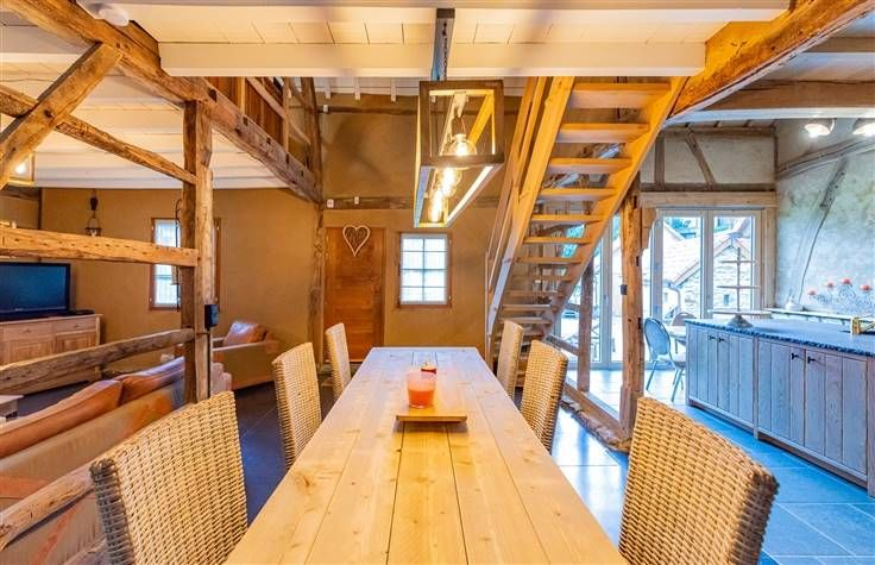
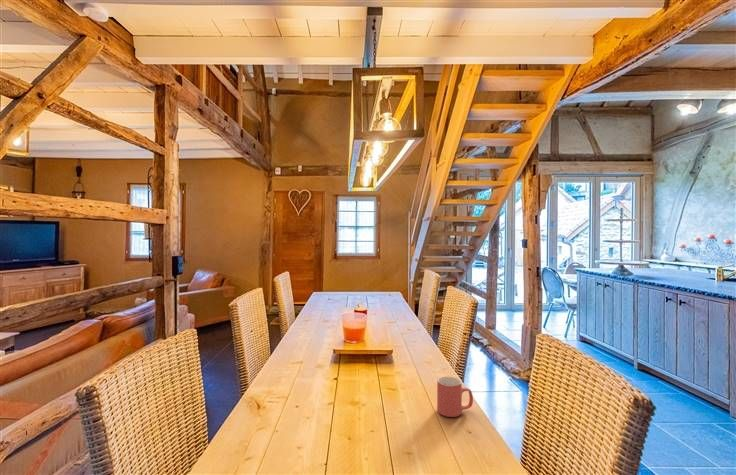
+ mug (455, 395)
